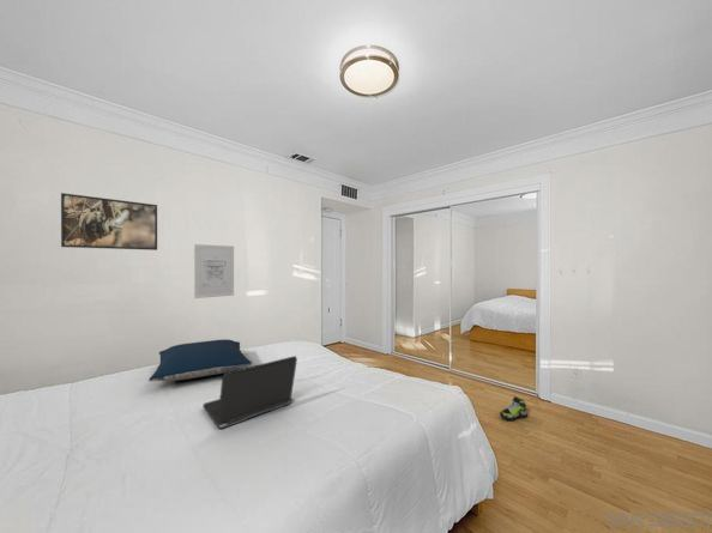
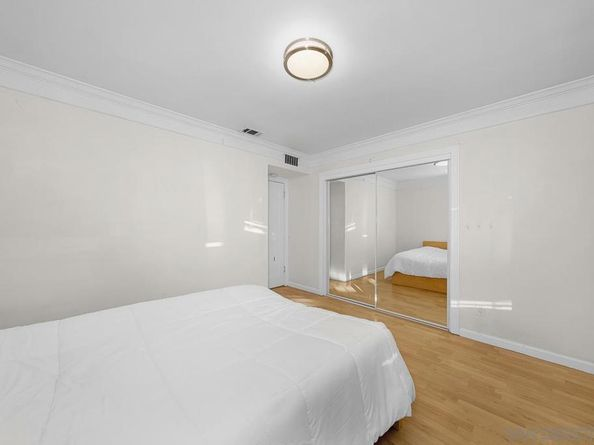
- wall art (215, 271)
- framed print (113, 224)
- laptop computer (249, 381)
- shoe (513, 407)
- pillow (203, 357)
